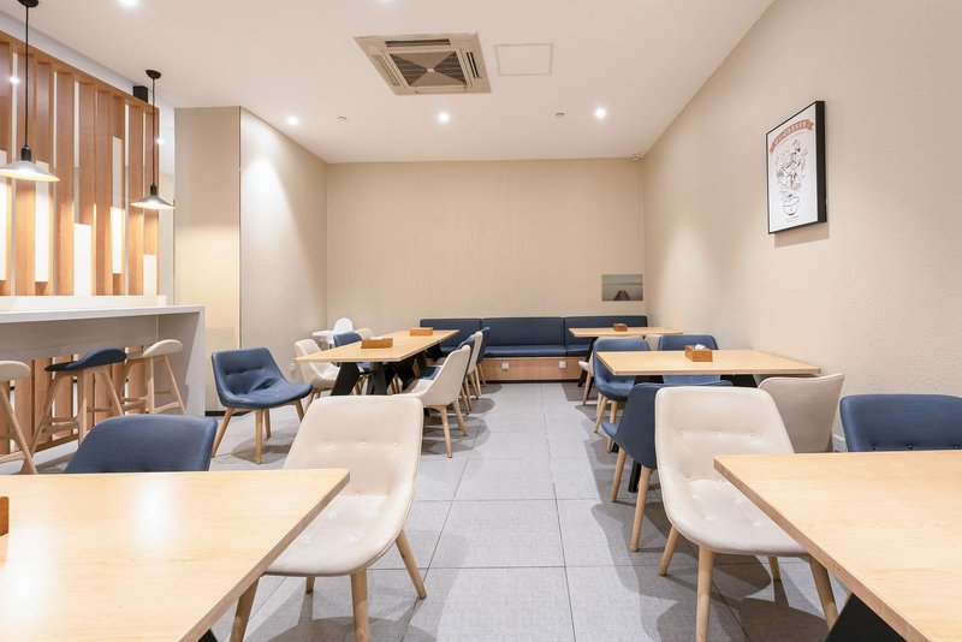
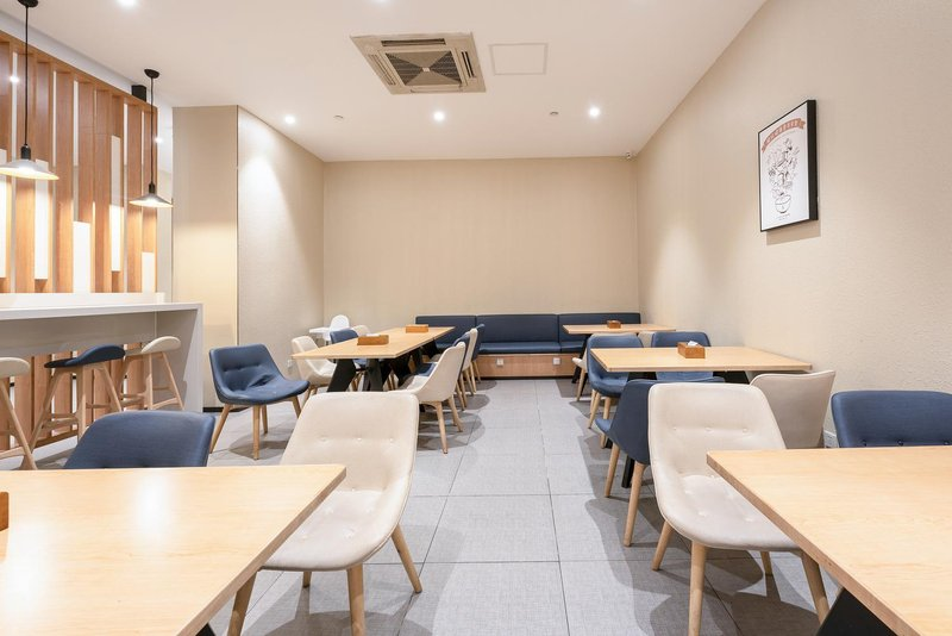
- wall art (622, 287)
